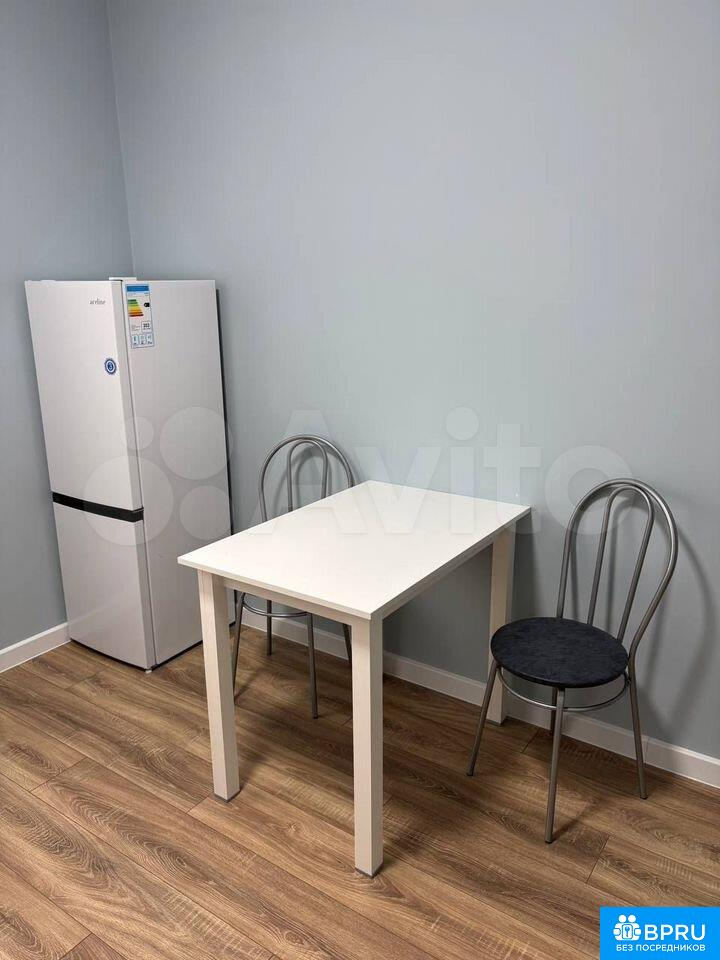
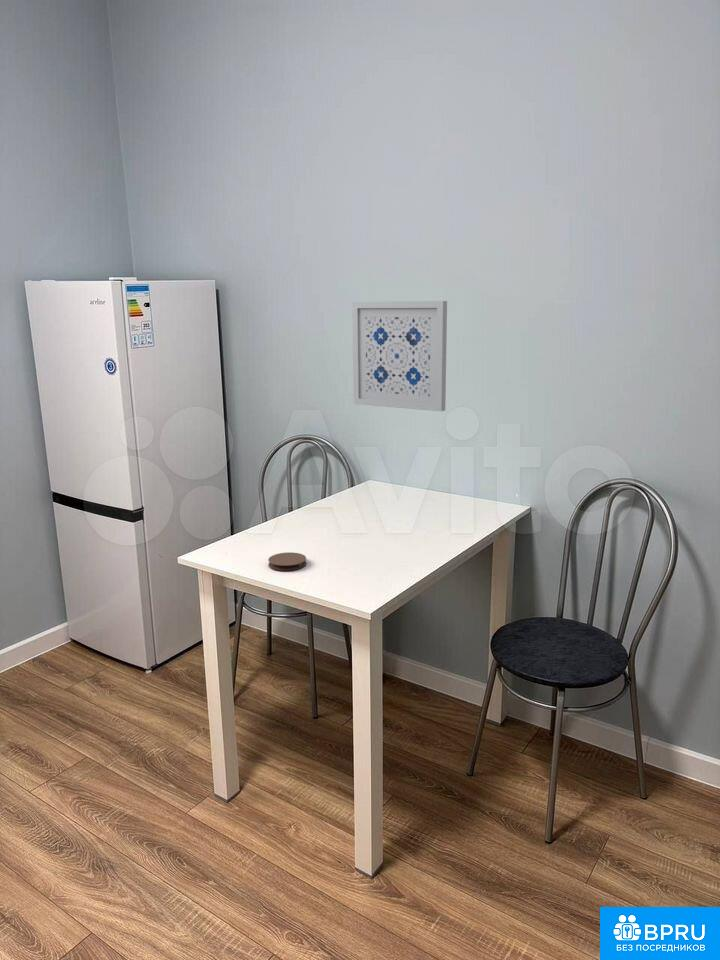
+ coaster (287, 561)
+ wall art (397, 355)
